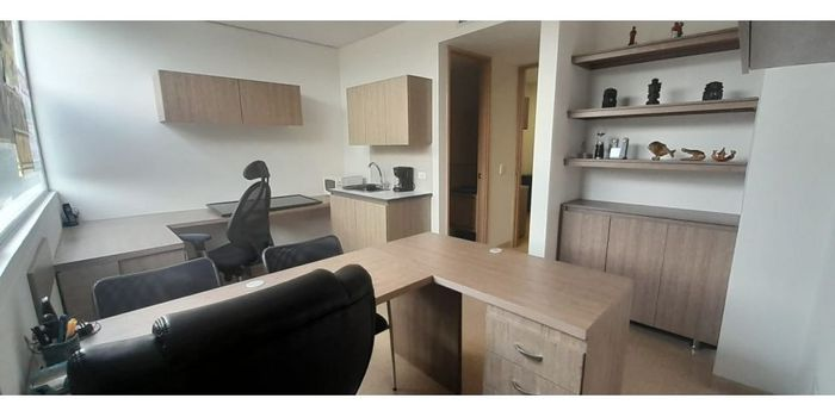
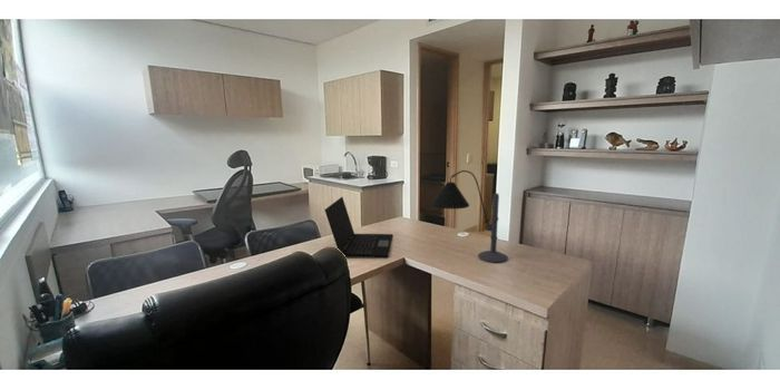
+ laptop (362, 234)
+ desk lamp (468, 206)
